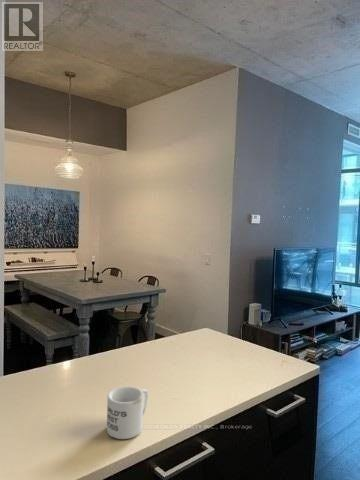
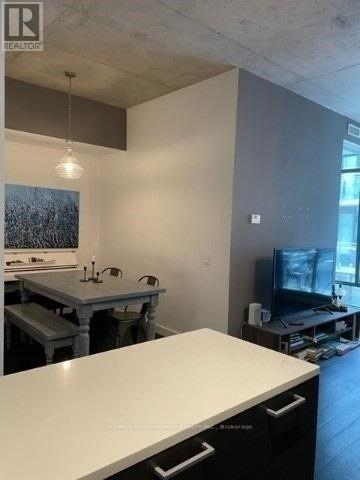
- mug (129, 409)
